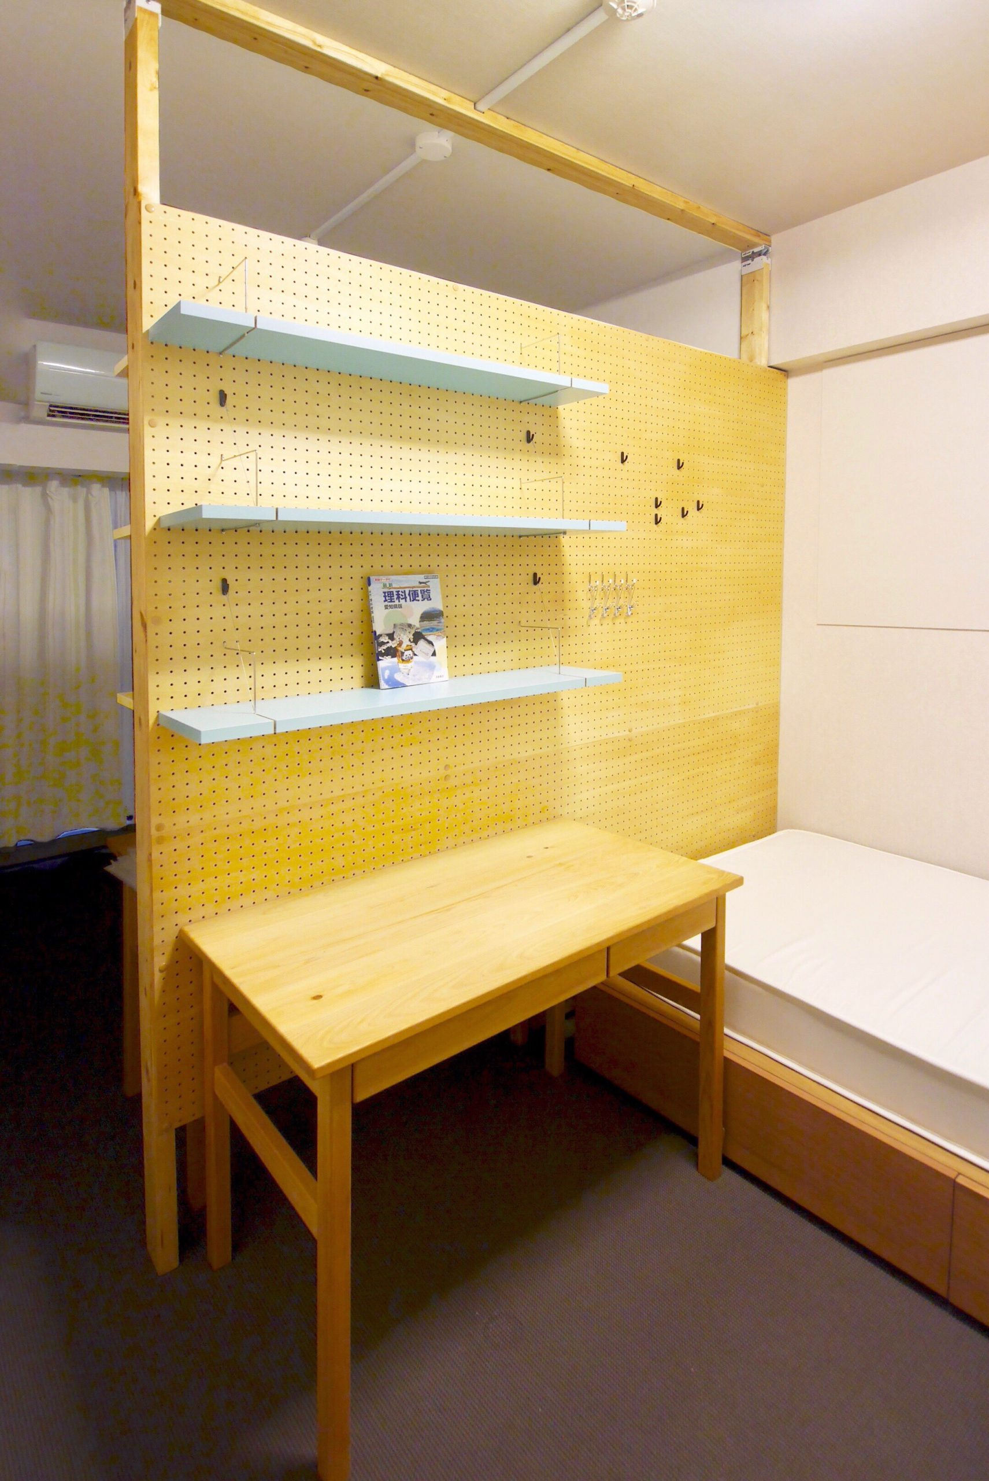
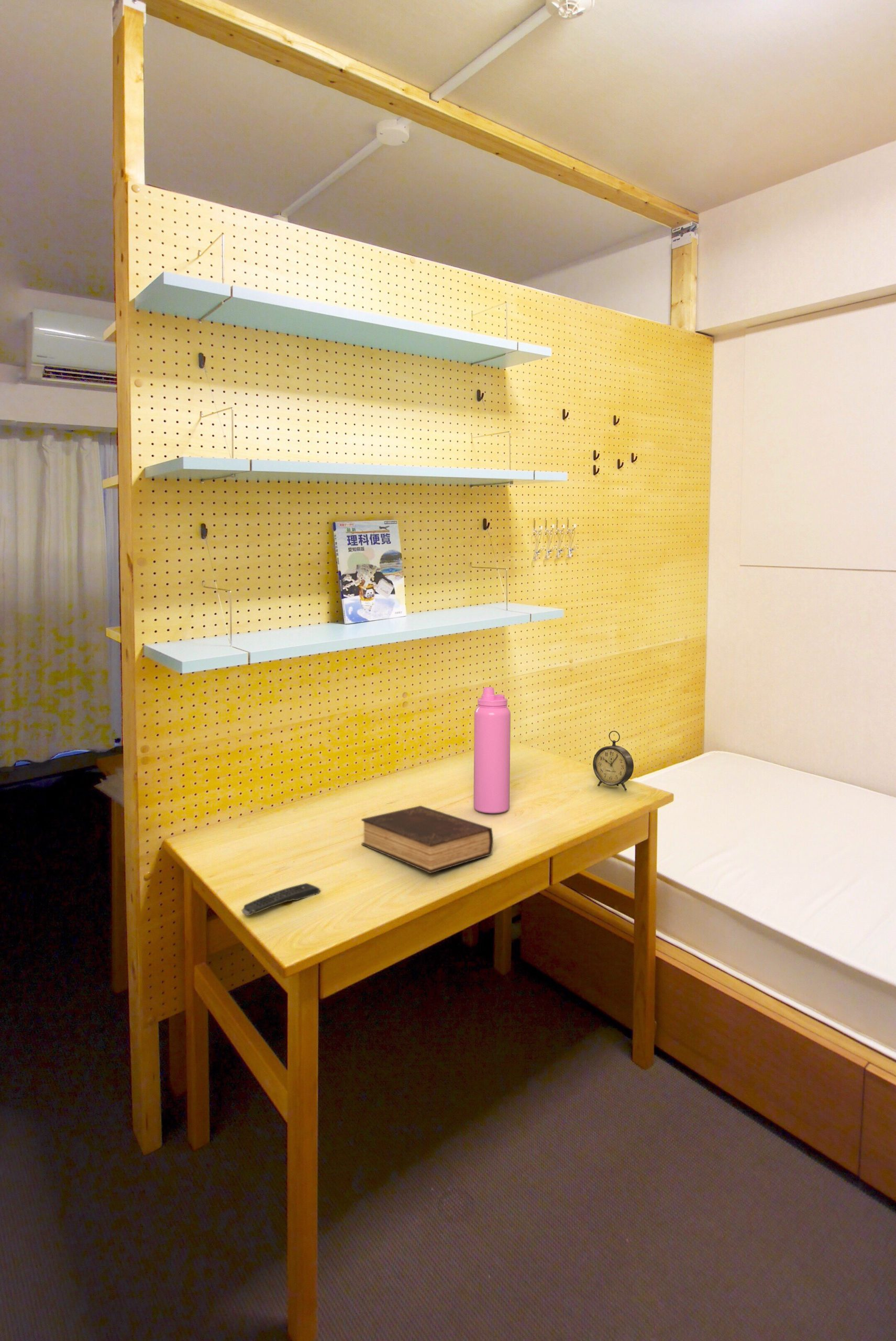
+ alarm clock (614, 759)
+ water bottle (492, 749)
+ remote control (280, 899)
+ book (426, 836)
